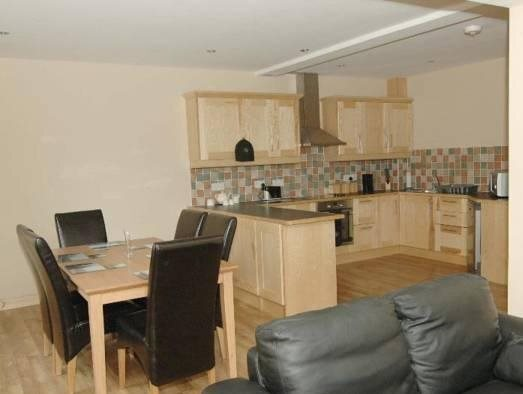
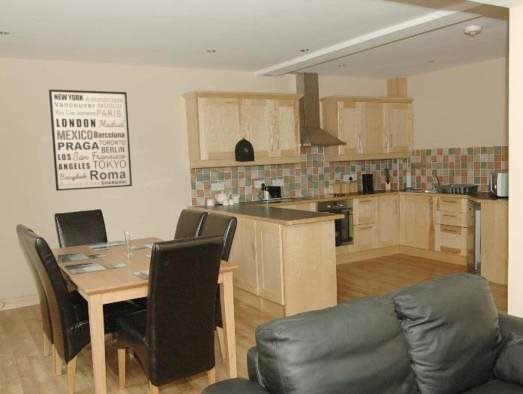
+ wall art (92, 140)
